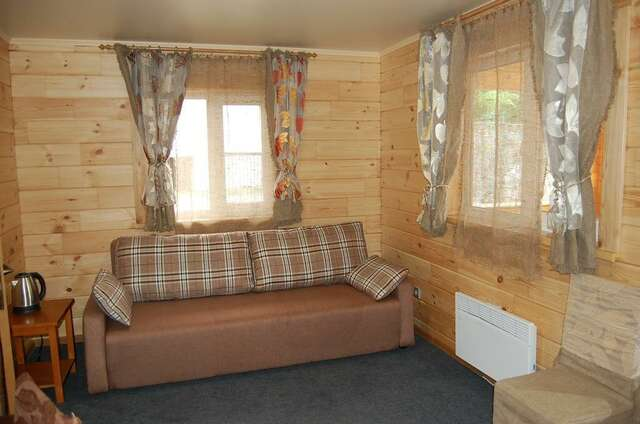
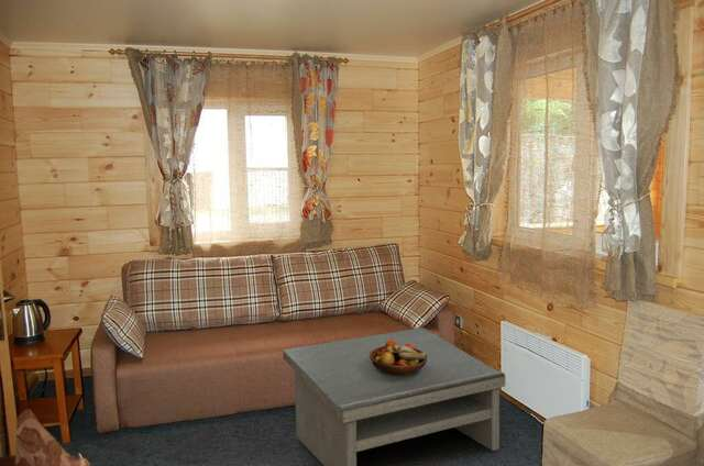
+ fruit bowl (398, 352)
+ coffee table (389, 398)
